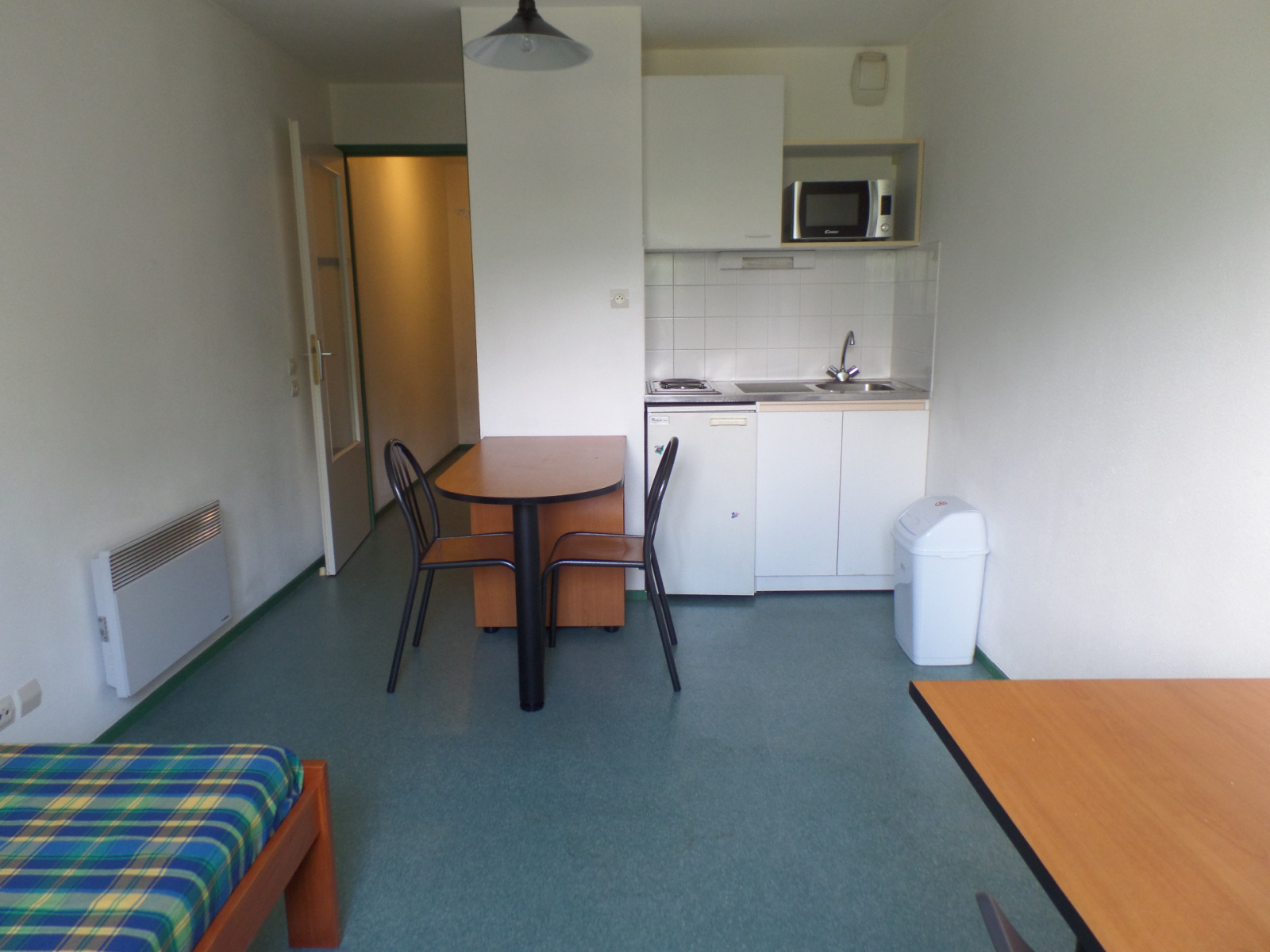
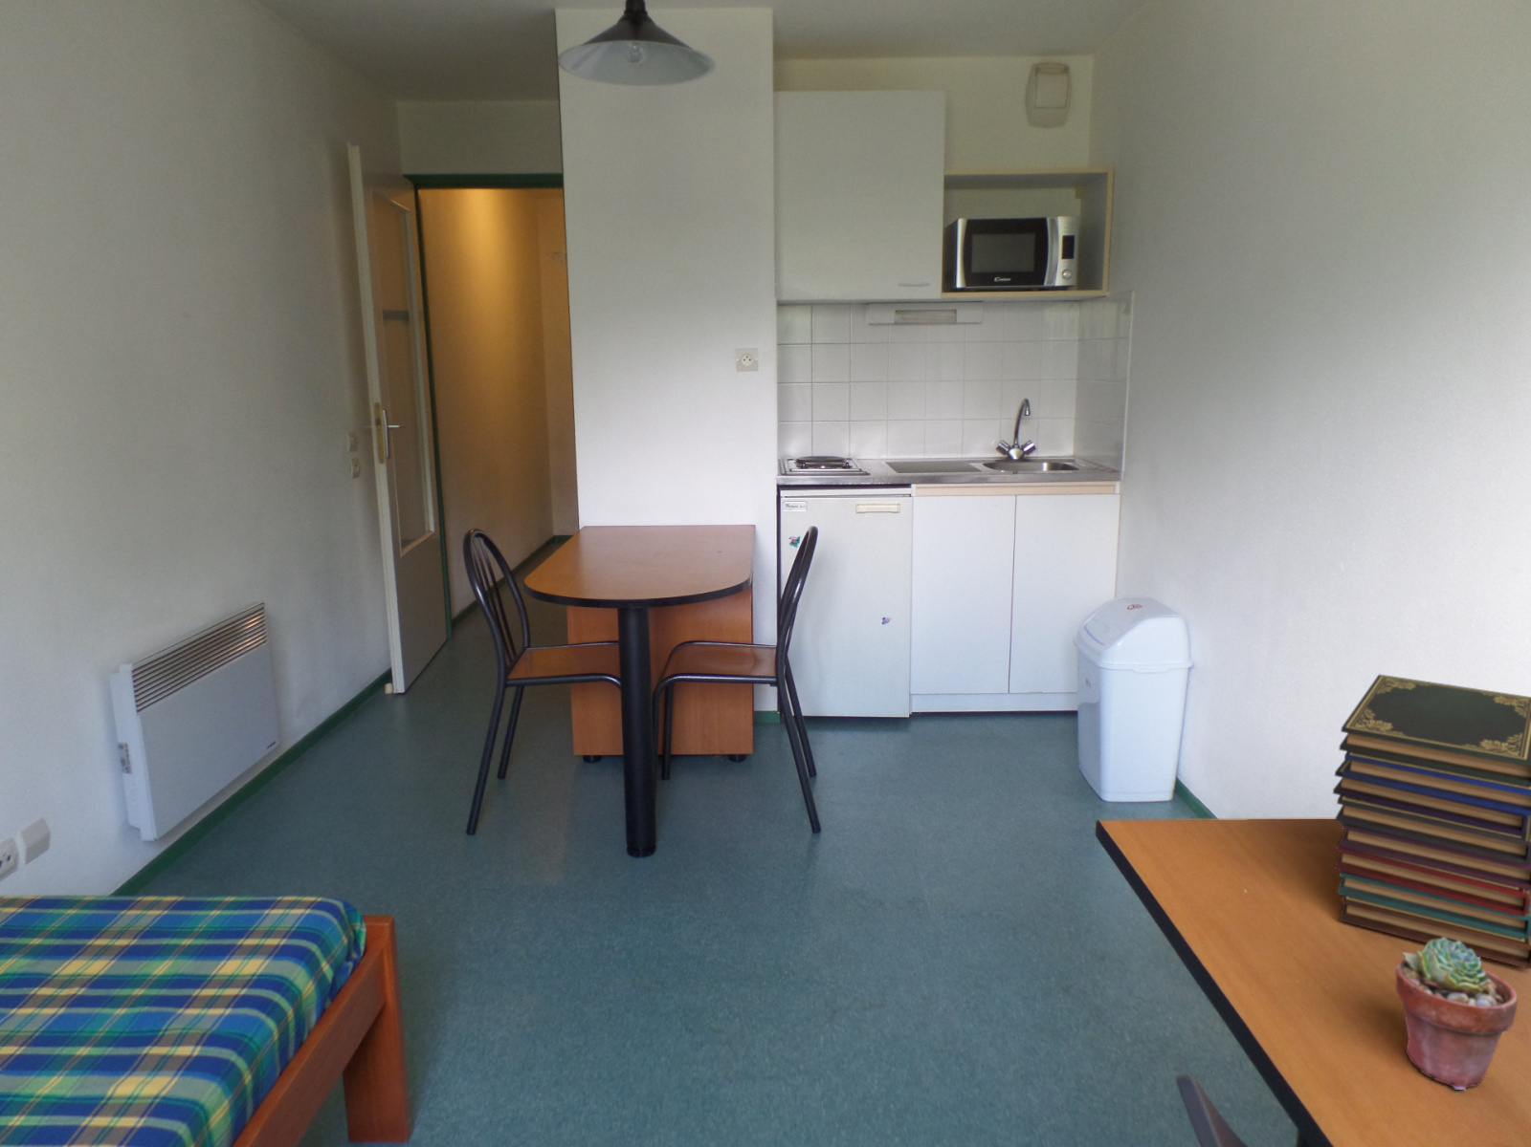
+ book stack (1439, 804)
+ potted succulent (1451, 1005)
